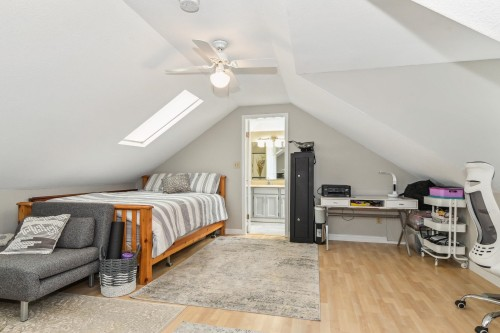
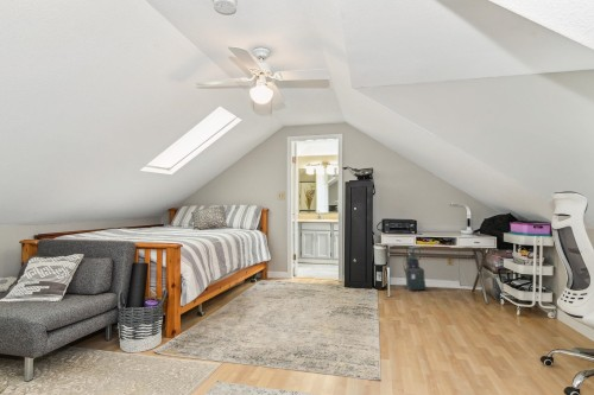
+ vacuum cleaner (413, 265)
